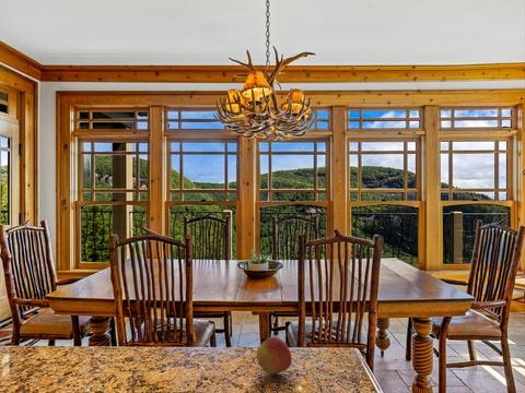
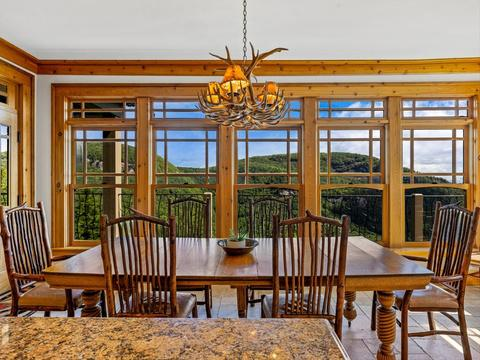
- apple (273, 355)
